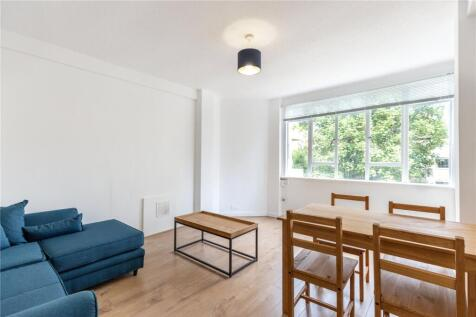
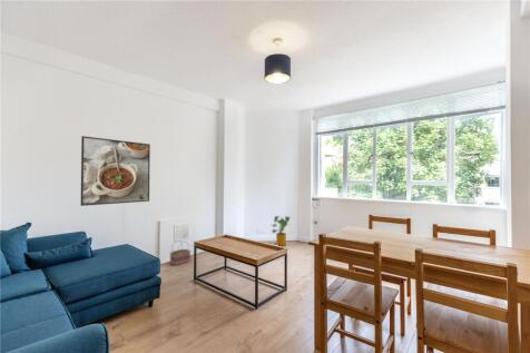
+ basket (180, 251)
+ house plant (279, 231)
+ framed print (118, 171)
